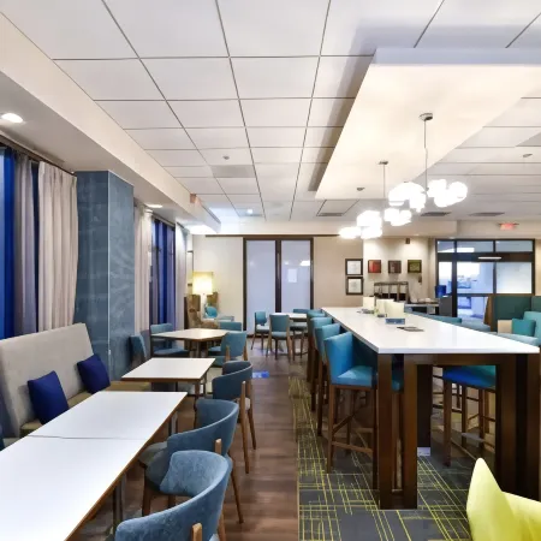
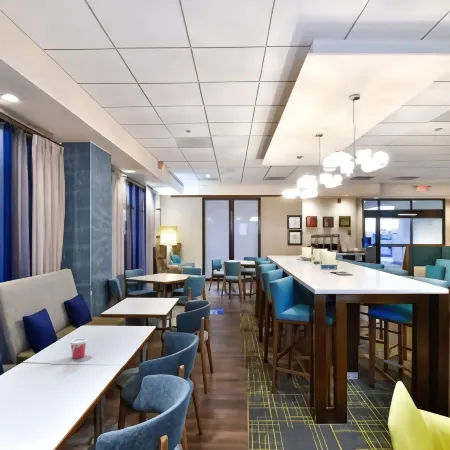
+ cup (78, 348)
